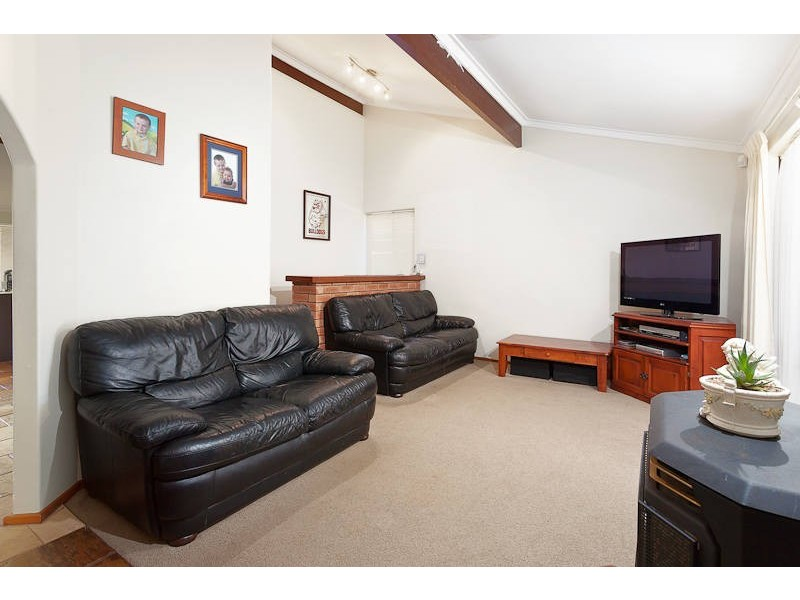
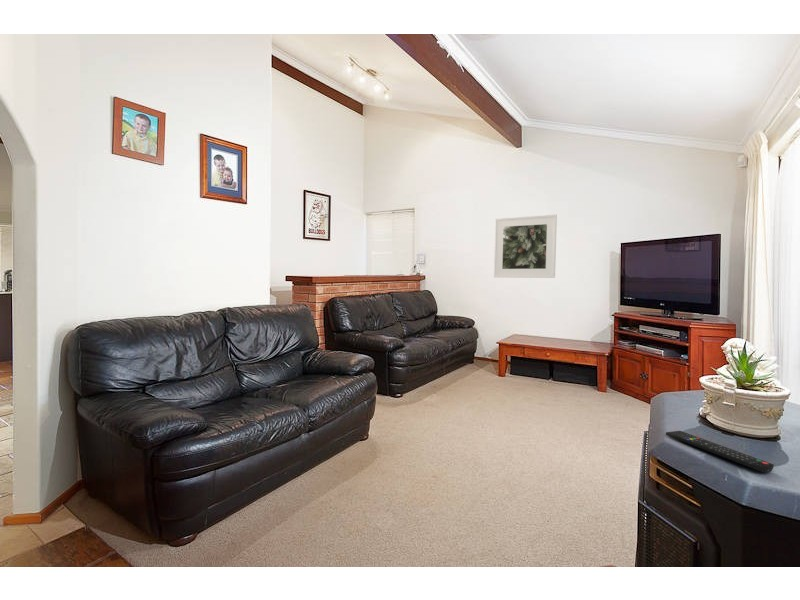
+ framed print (524, 247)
+ remote control (715, 449)
